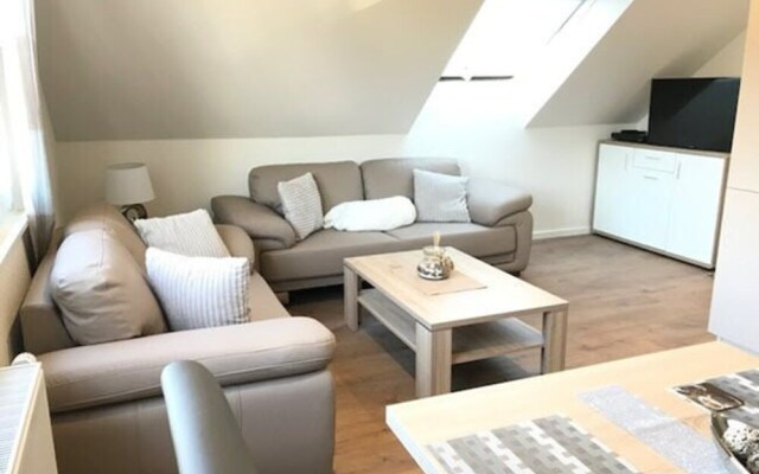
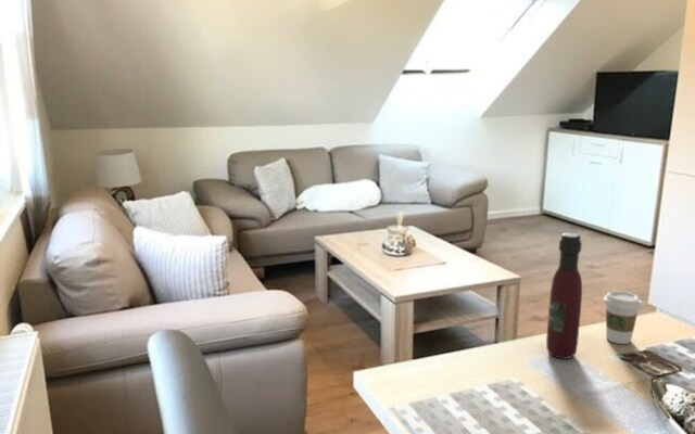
+ coffee cup (620, 317)
+ wine bottle (566, 295)
